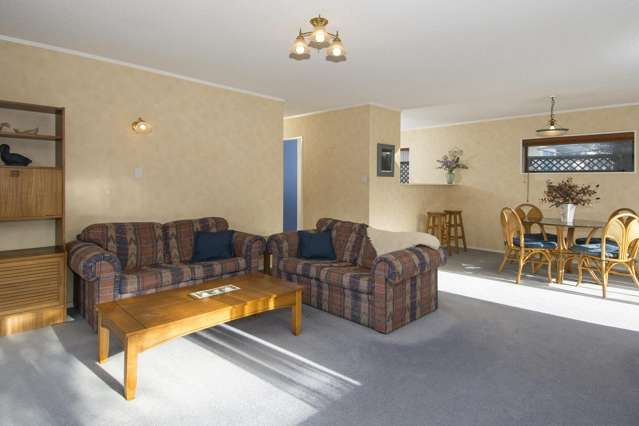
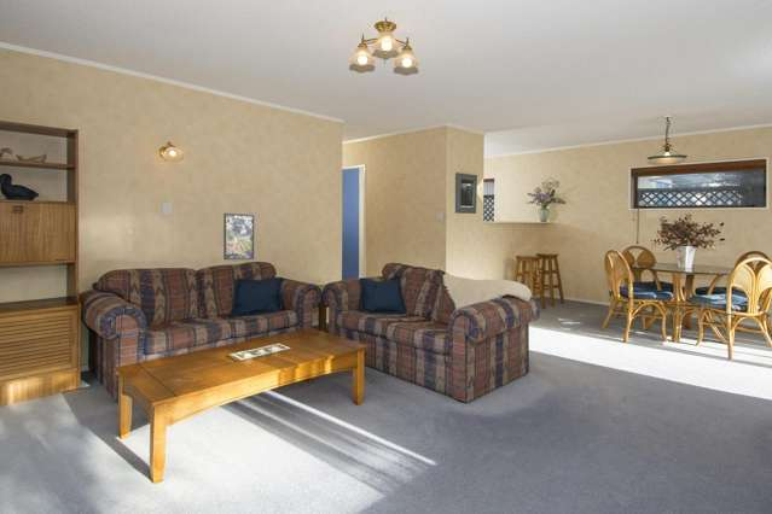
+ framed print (239, 236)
